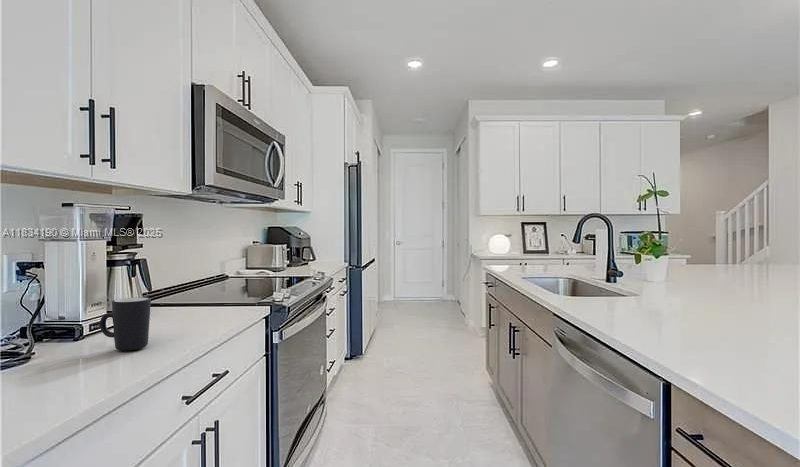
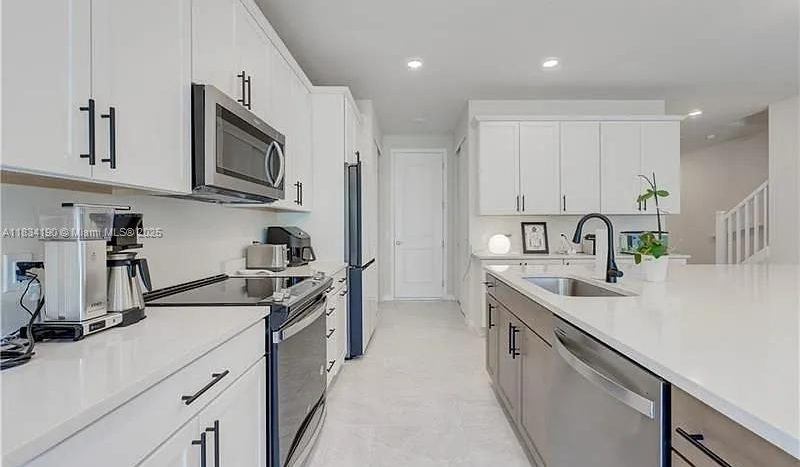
- mug (125, 324)
